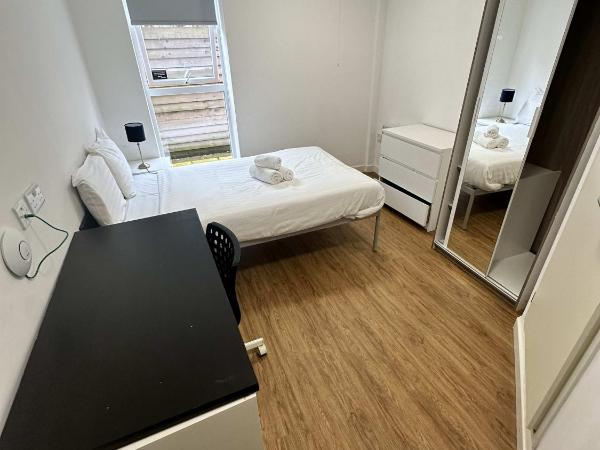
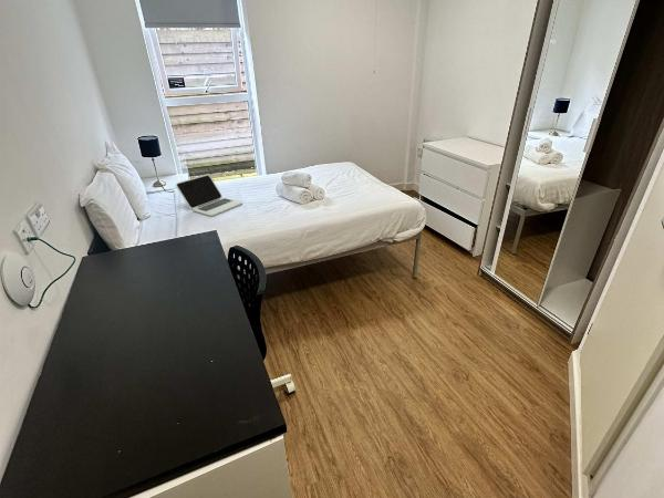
+ laptop (209, 194)
